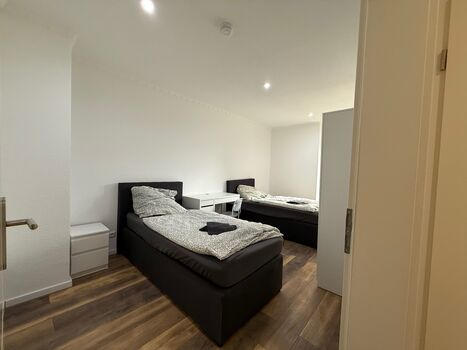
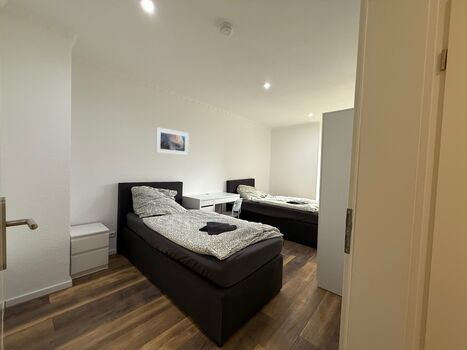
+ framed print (173, 142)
